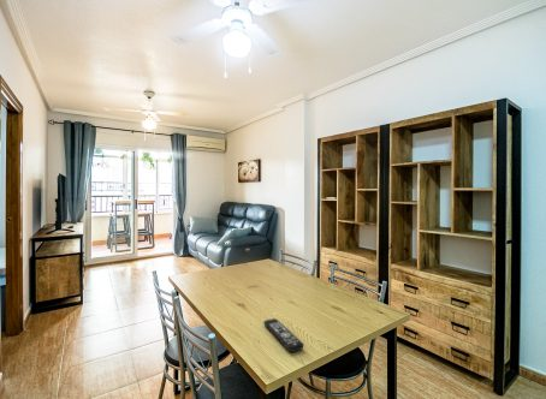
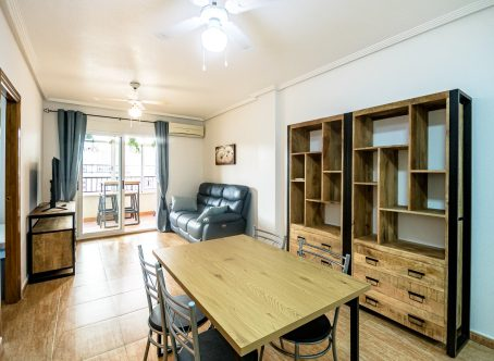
- remote control (281, 333)
